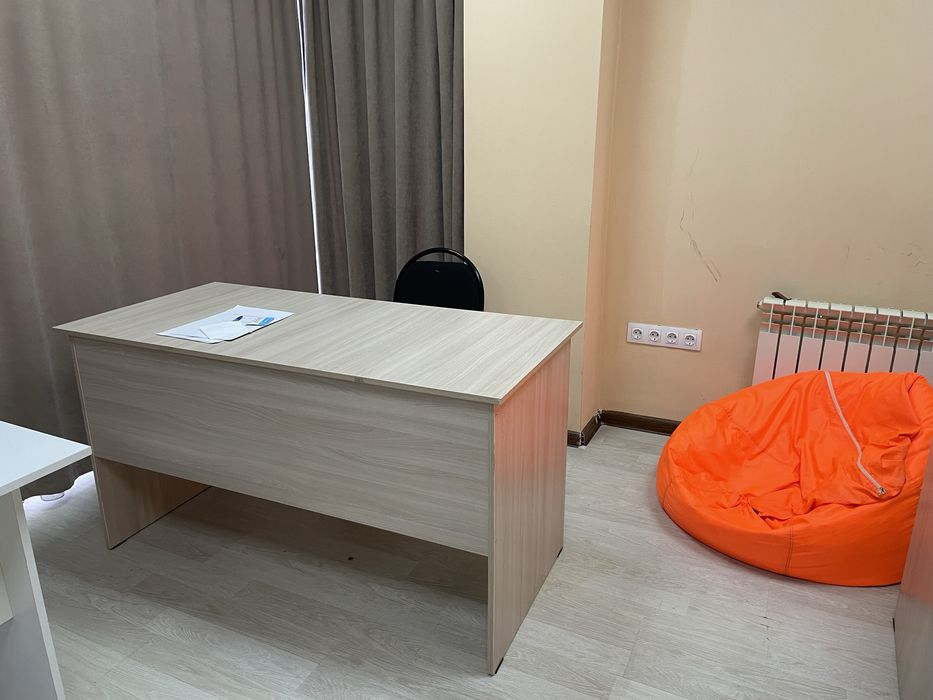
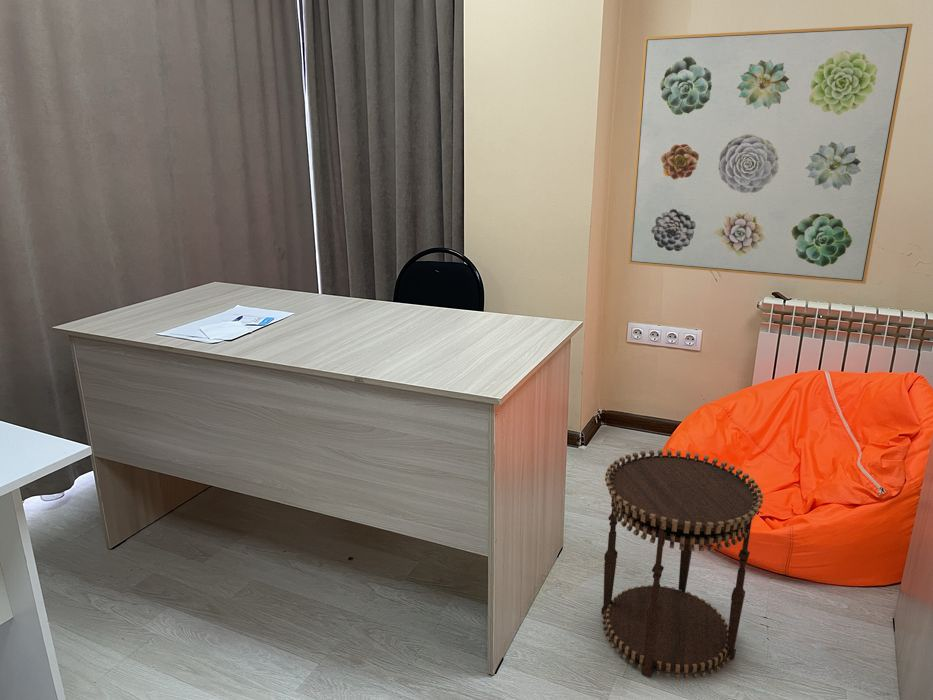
+ side table (680, 560)
+ wall art (753, 158)
